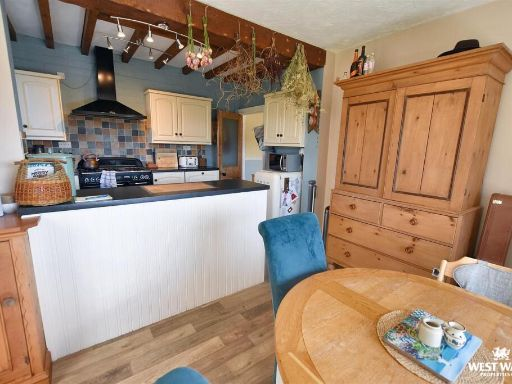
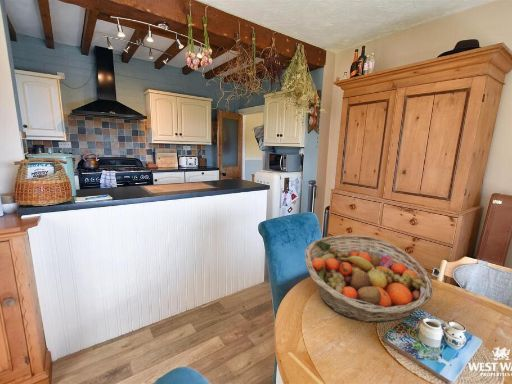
+ fruit basket (364, 274)
